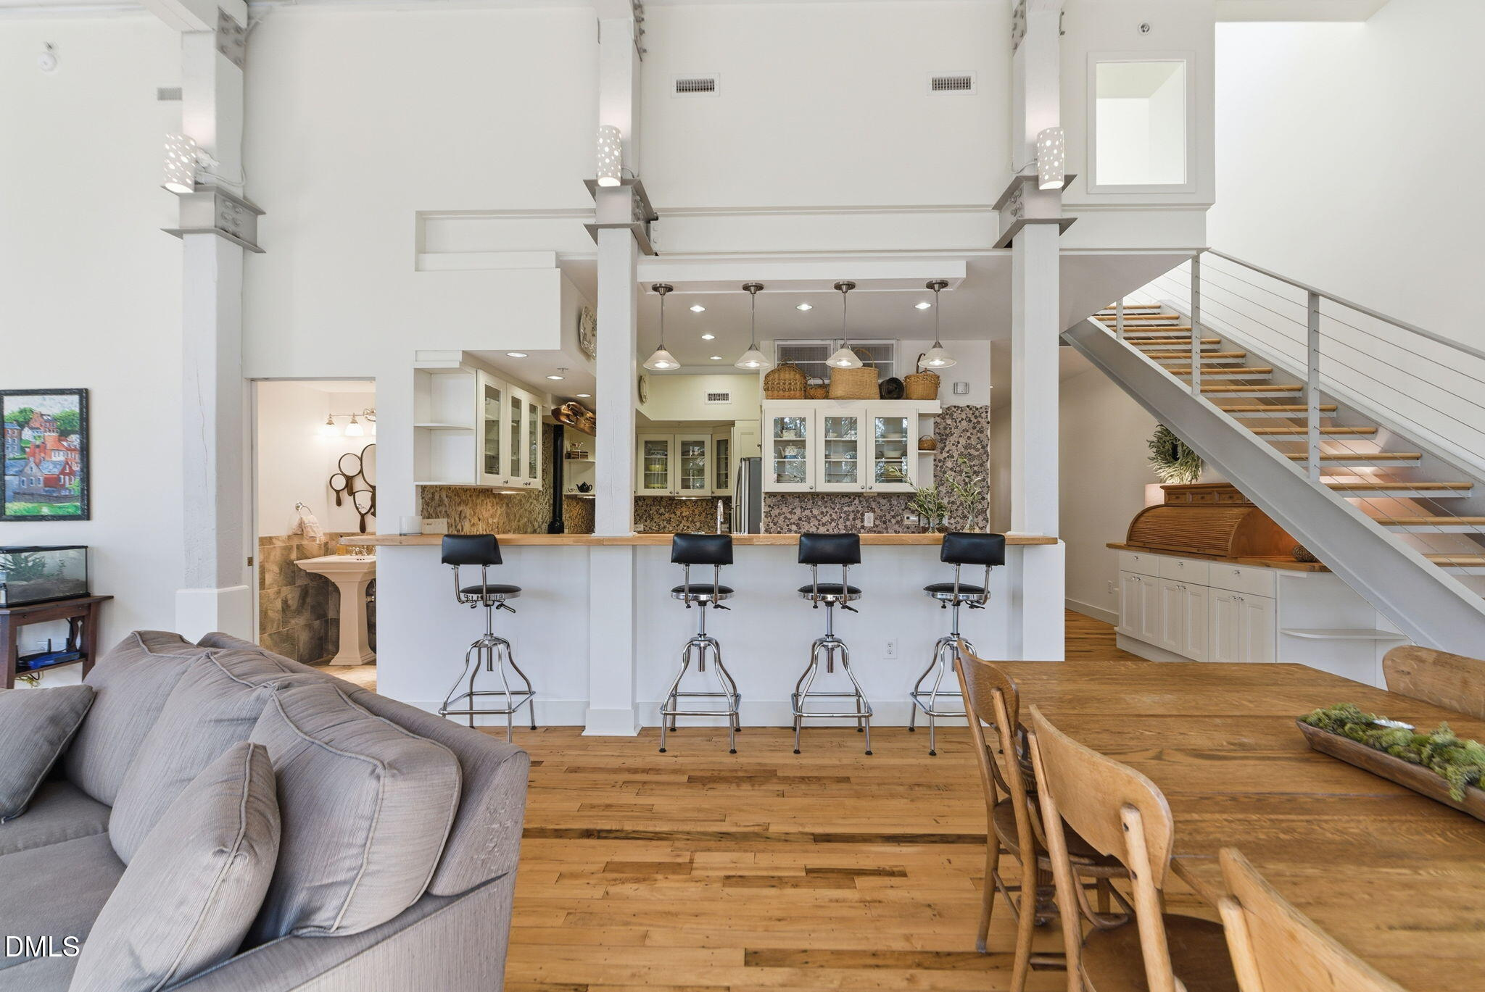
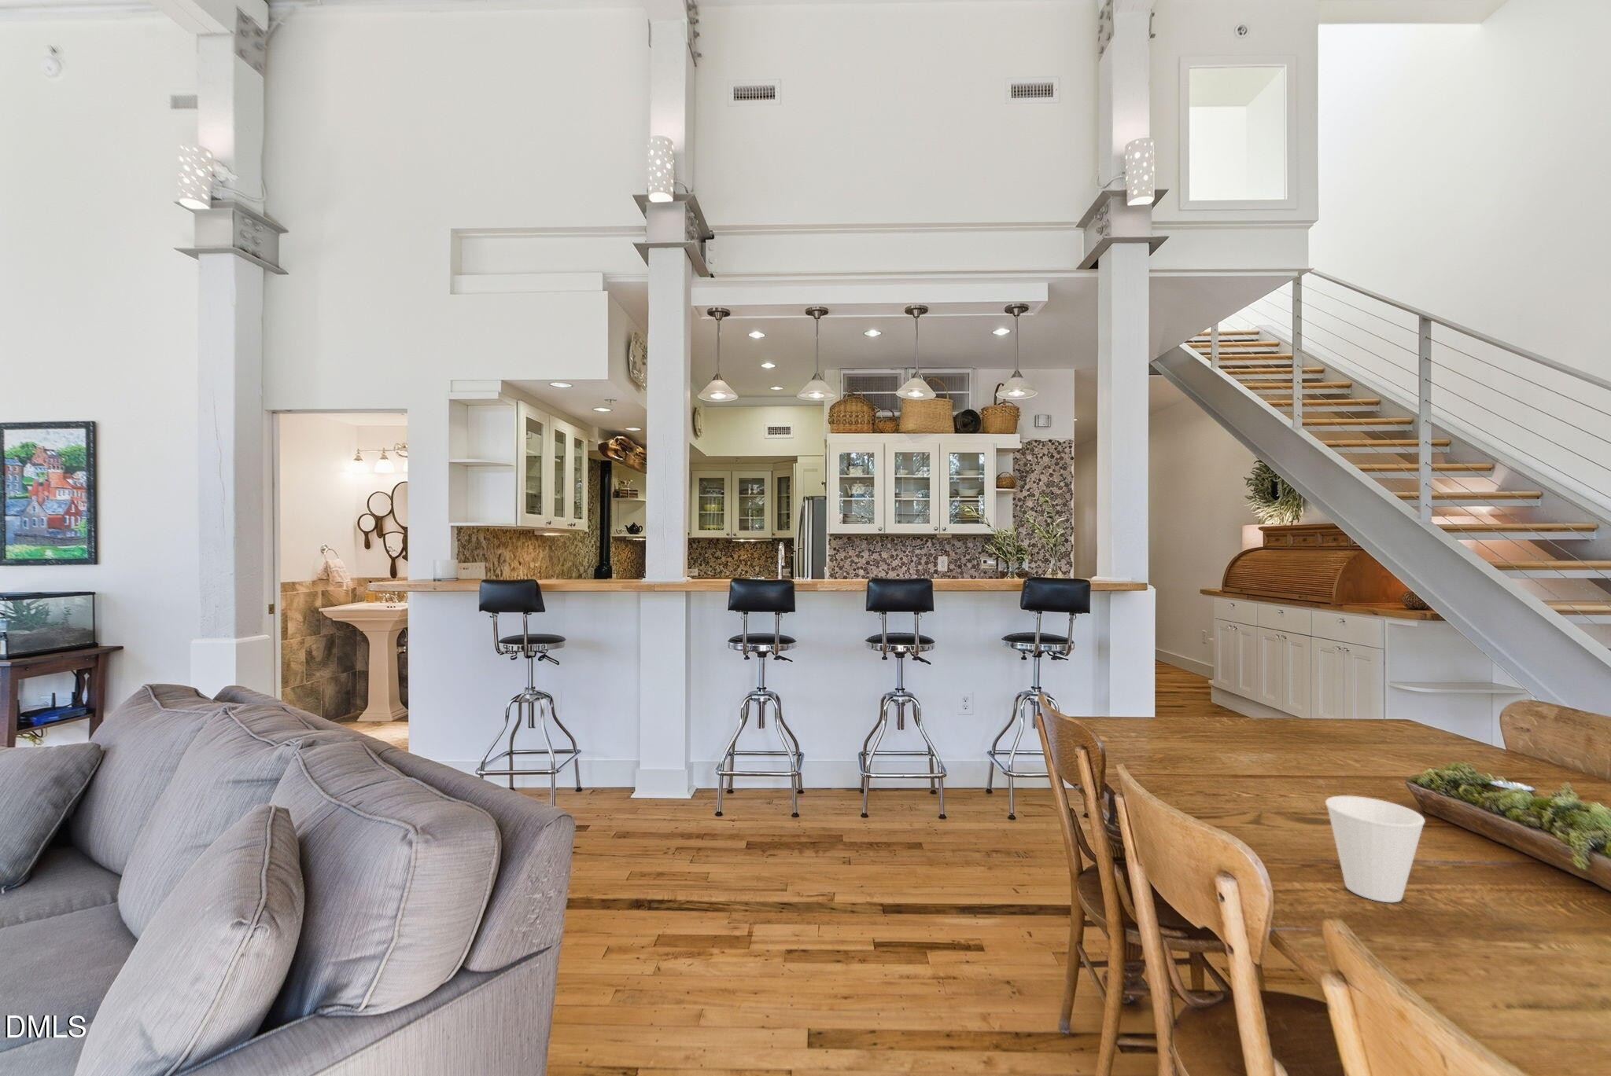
+ cup (1373, 850)
